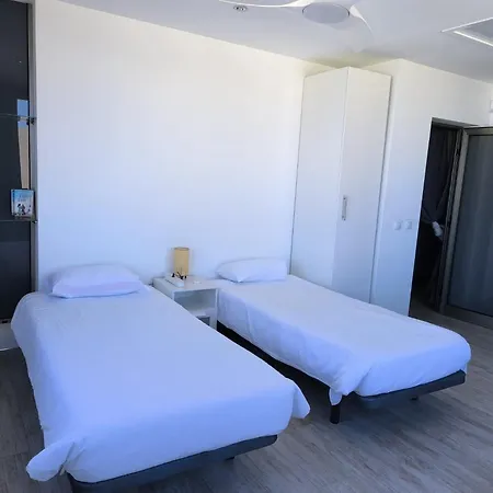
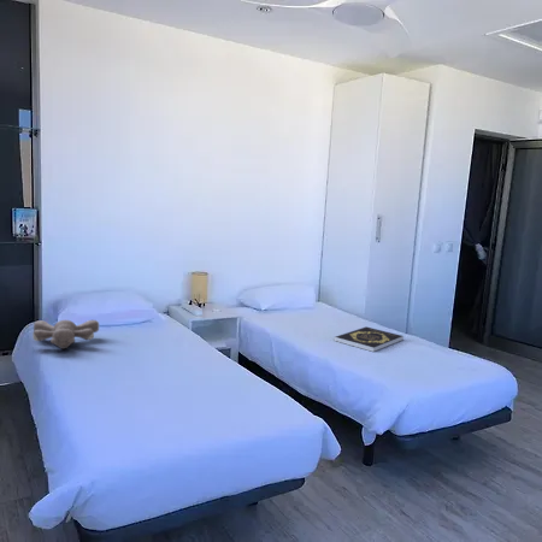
+ stuffed bear (65, 332)
+ book (369, 337)
